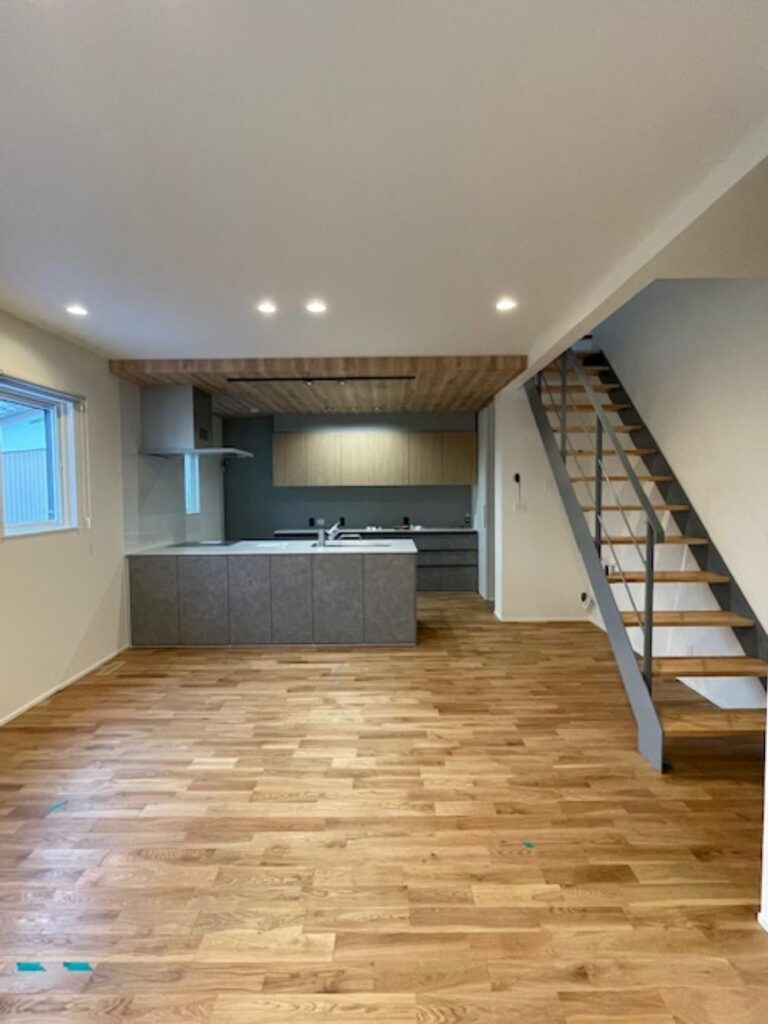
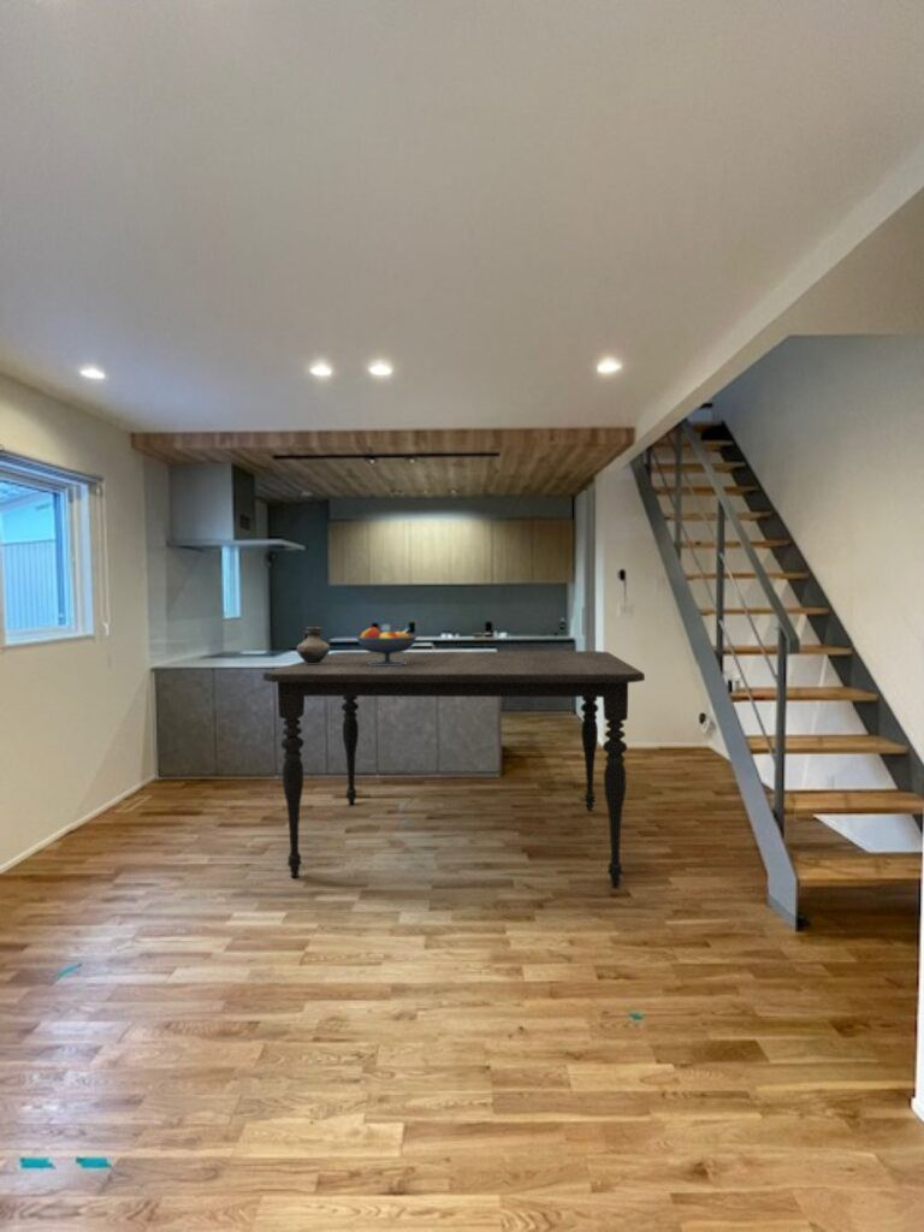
+ dining table (460, 695)
+ ceramic pitcher (313, 645)
+ fruit bowl (386, 645)
